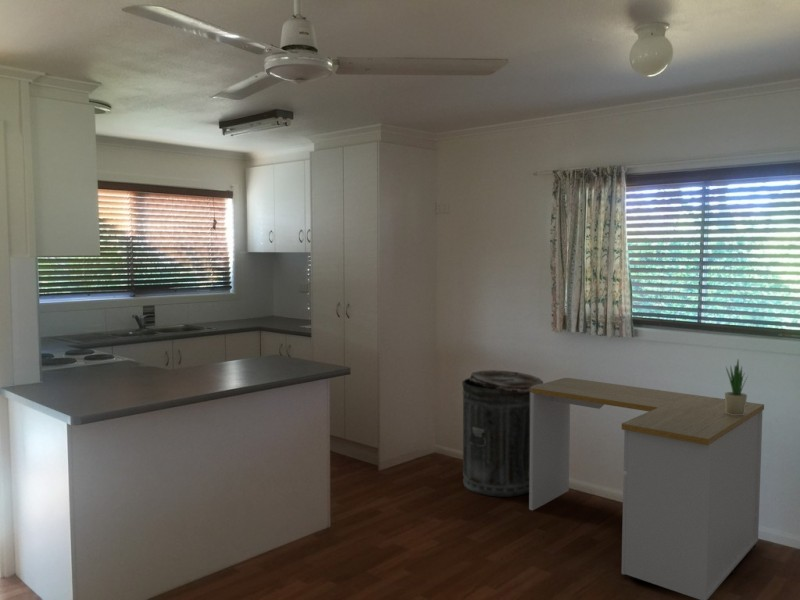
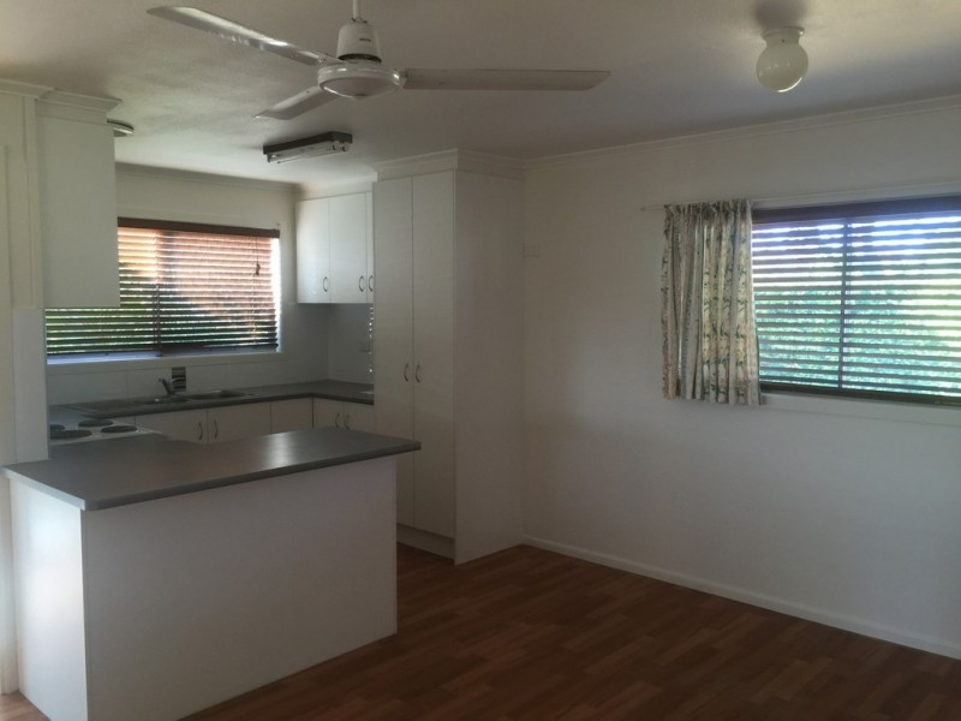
- trash can lid (502, 430)
- potted plant (736, 385)
- desk (624, 470)
